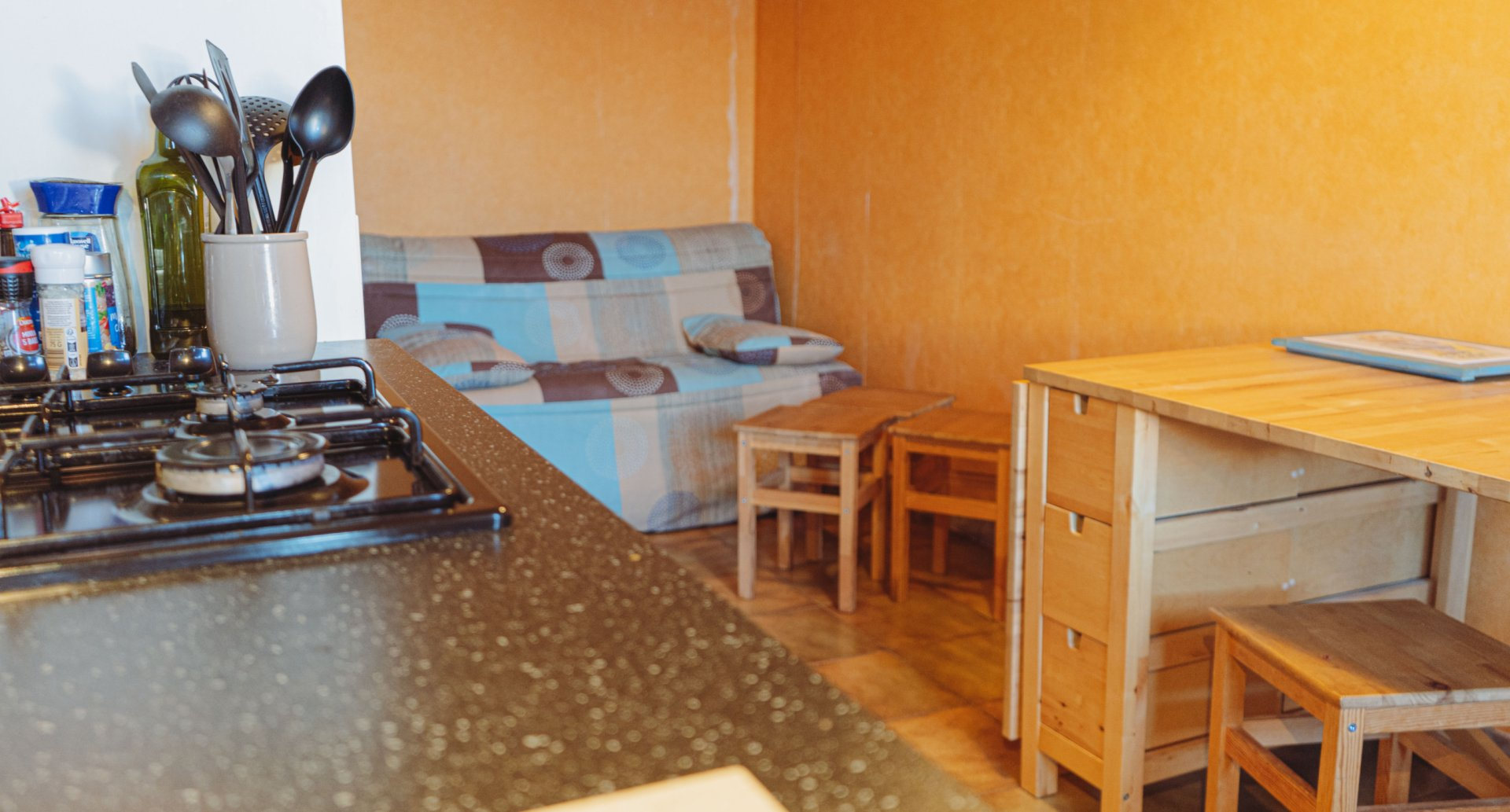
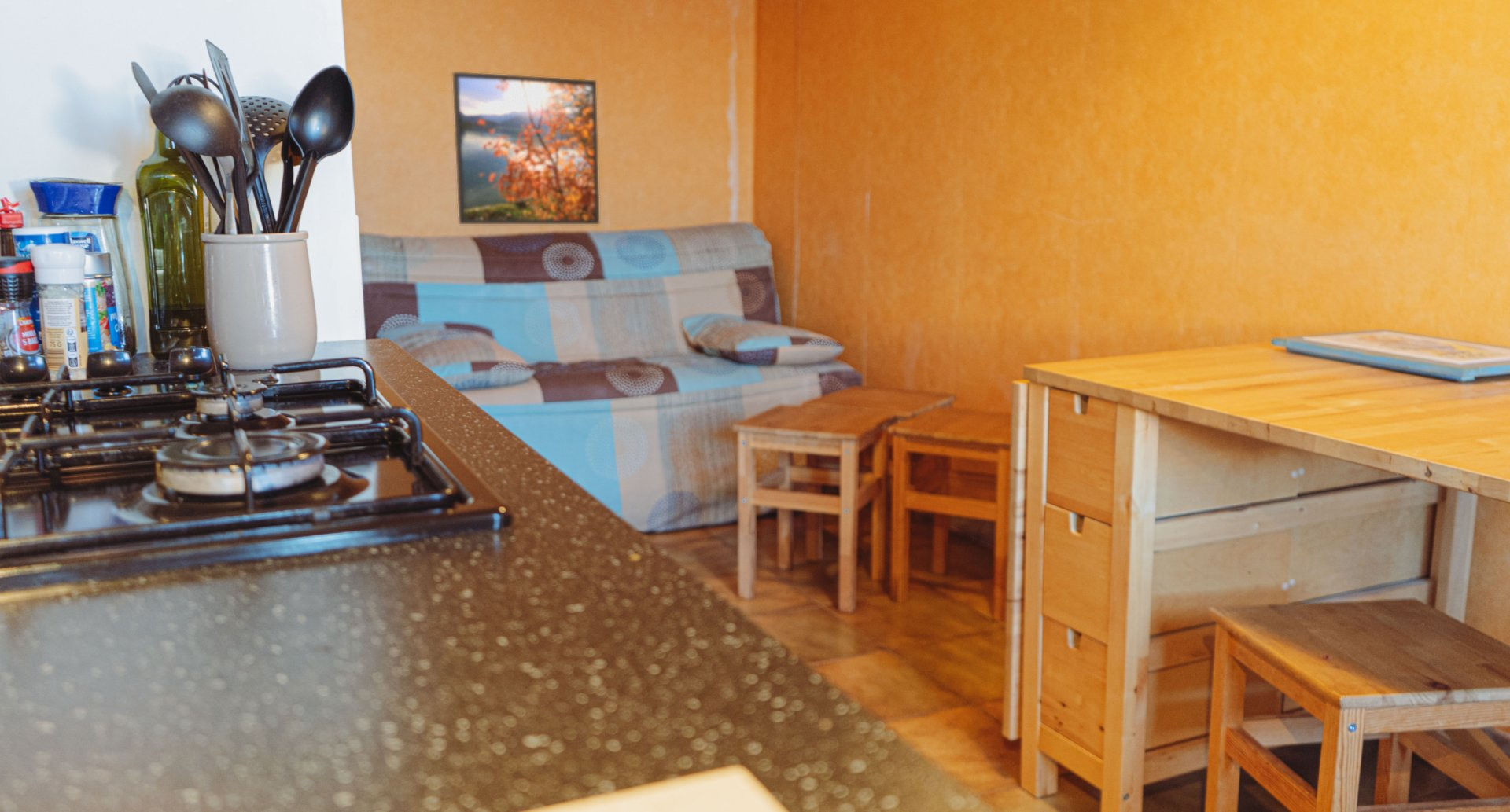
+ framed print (528, 151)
